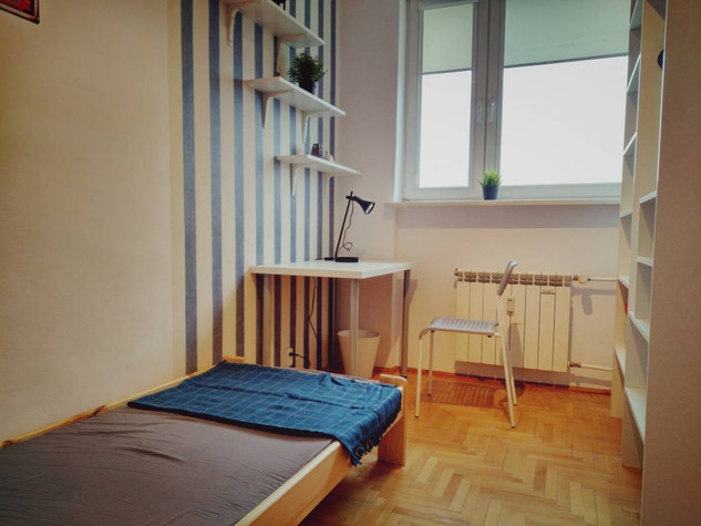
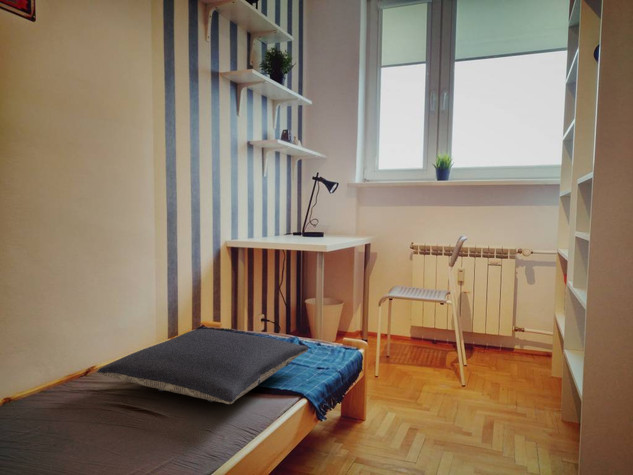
+ pillow (211, 359)
